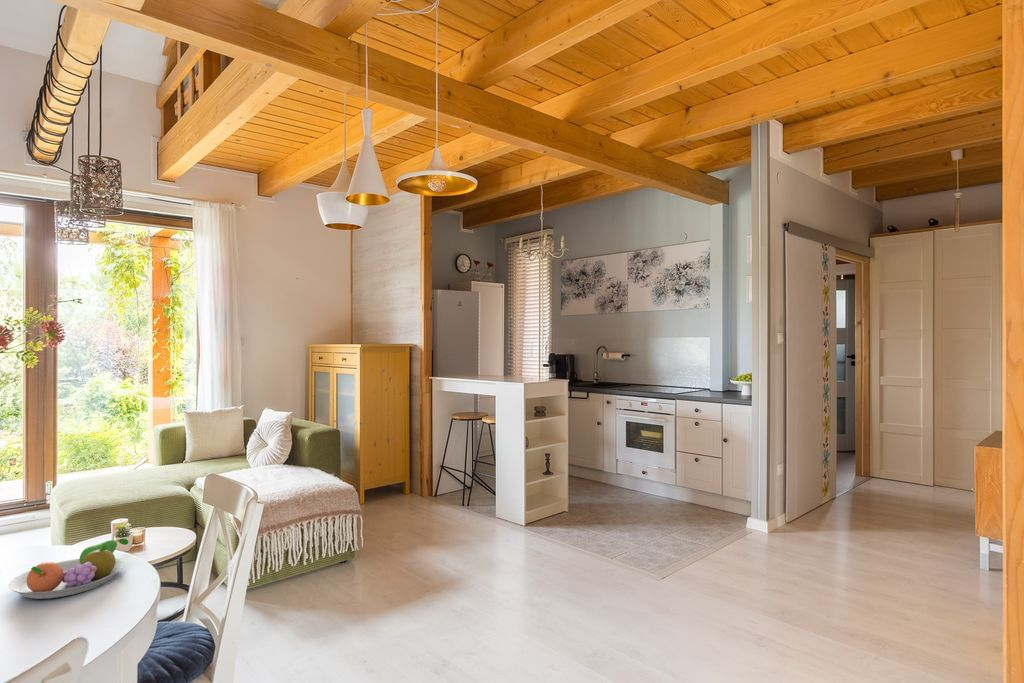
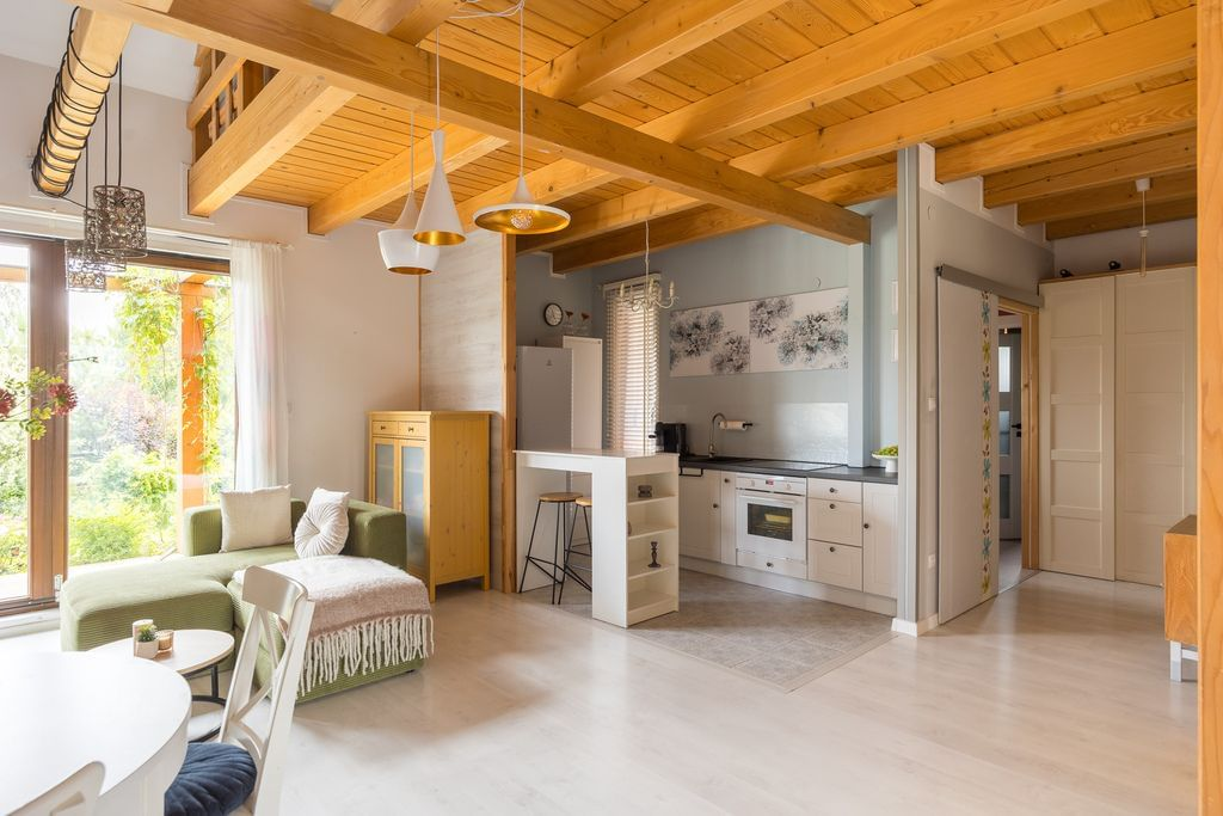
- fruit bowl (73, 563)
